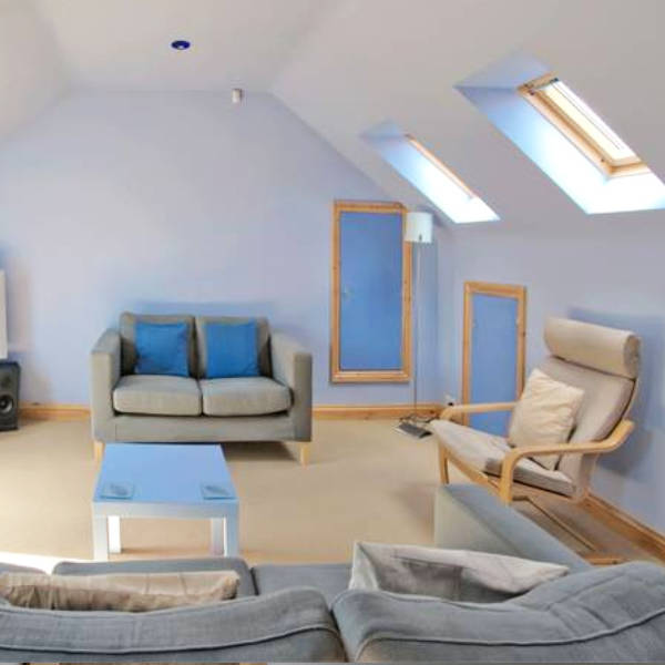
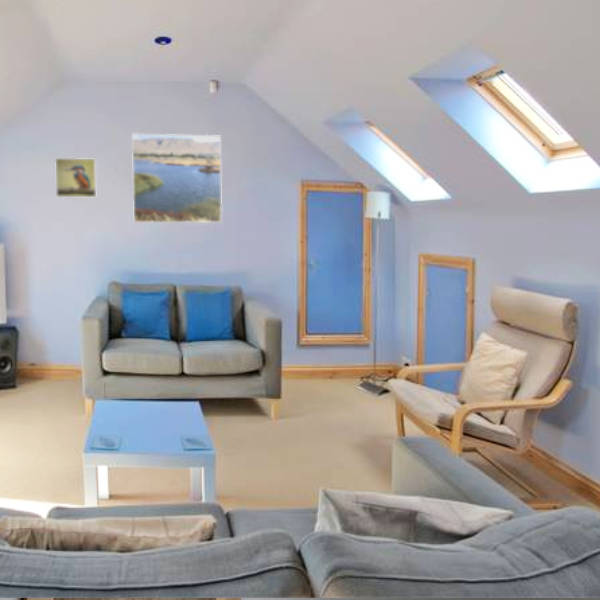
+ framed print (76, 178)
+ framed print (177, 179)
